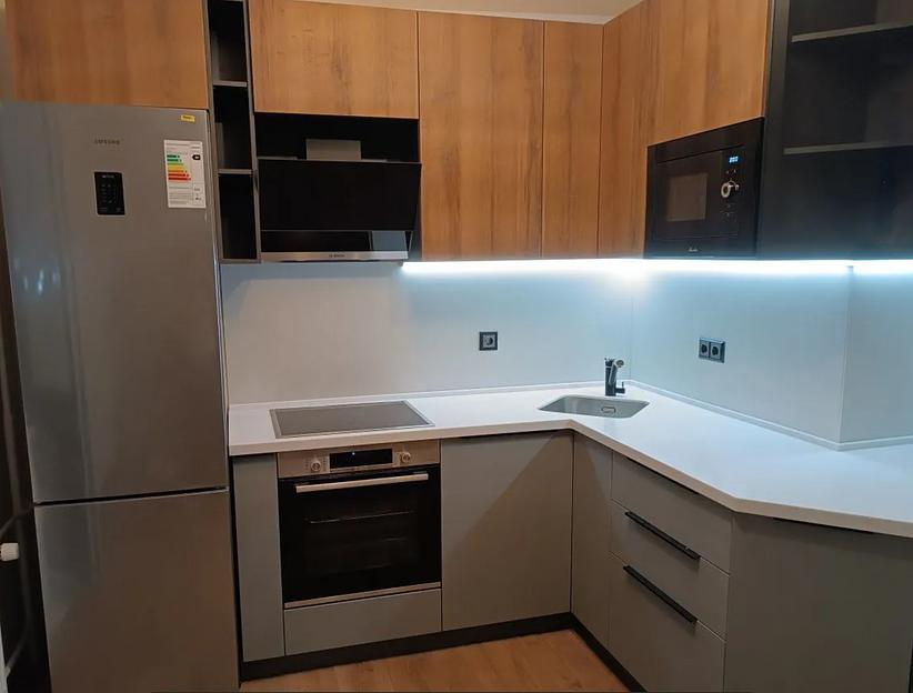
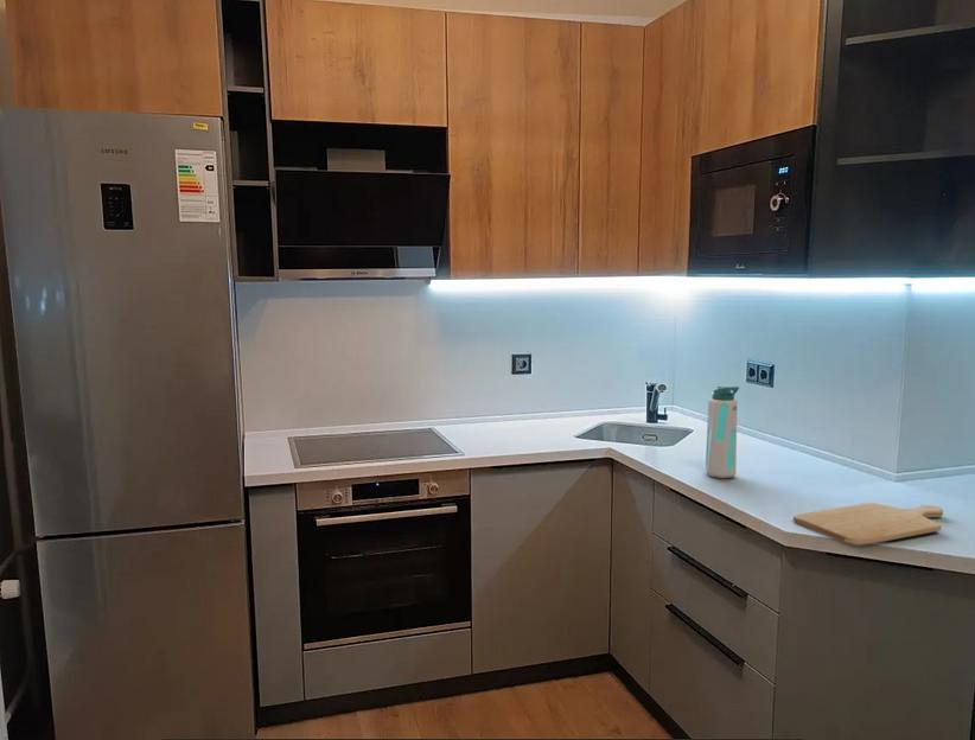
+ water bottle (722, 430)
+ chopping board (881, 519)
